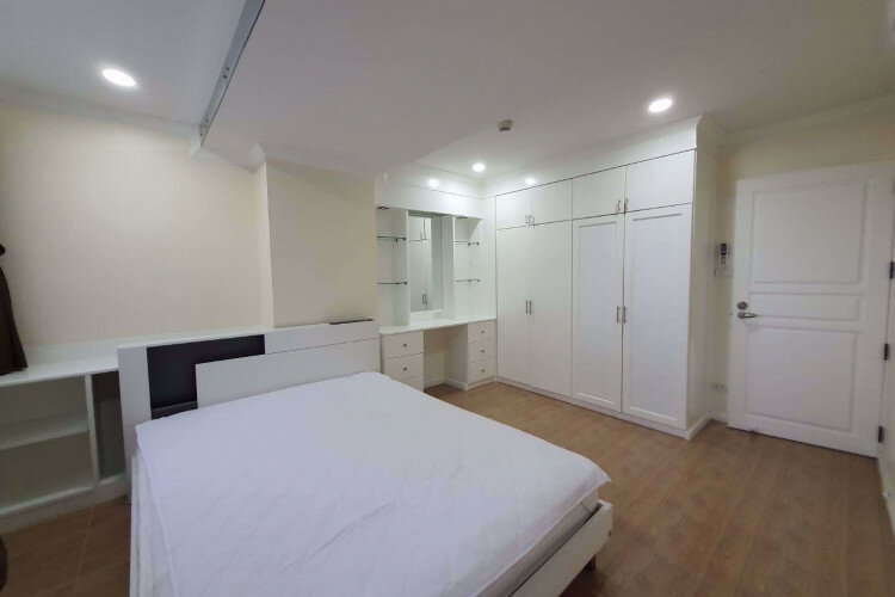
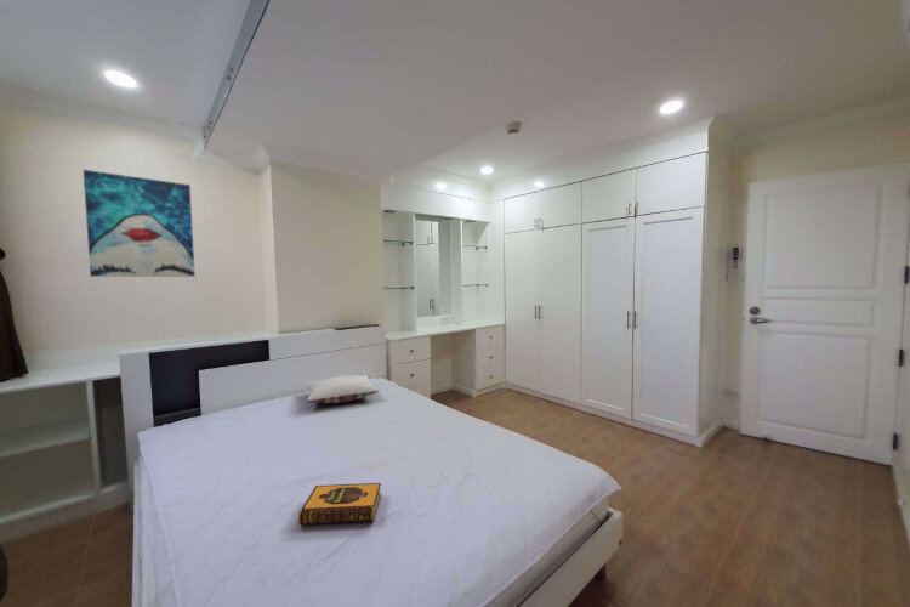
+ pillow (341, 386)
+ wall art (143, 227)
+ hardback book (342, 503)
